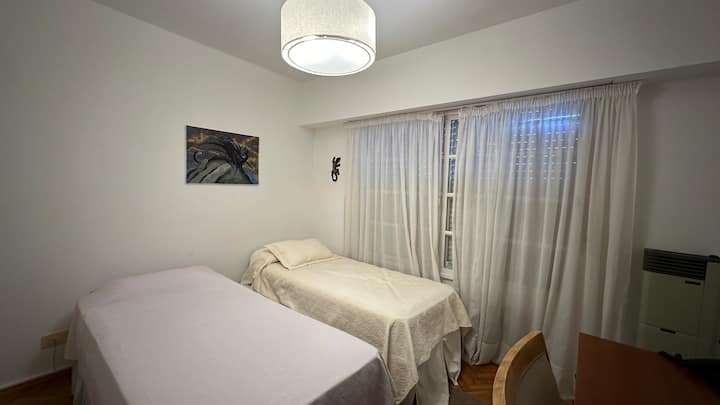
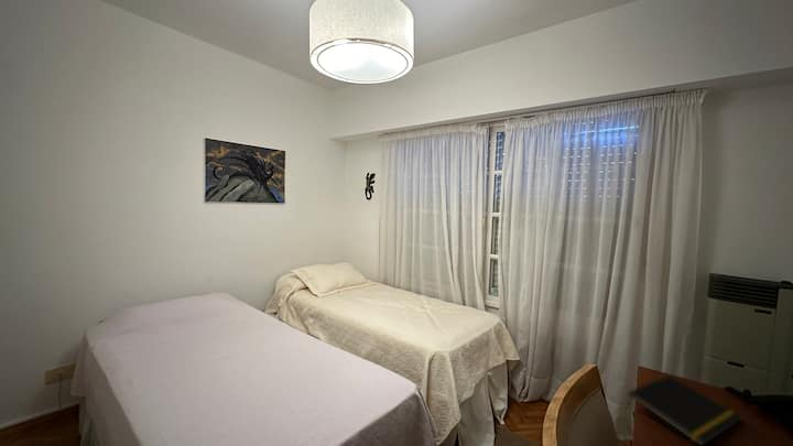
+ notepad (683, 405)
